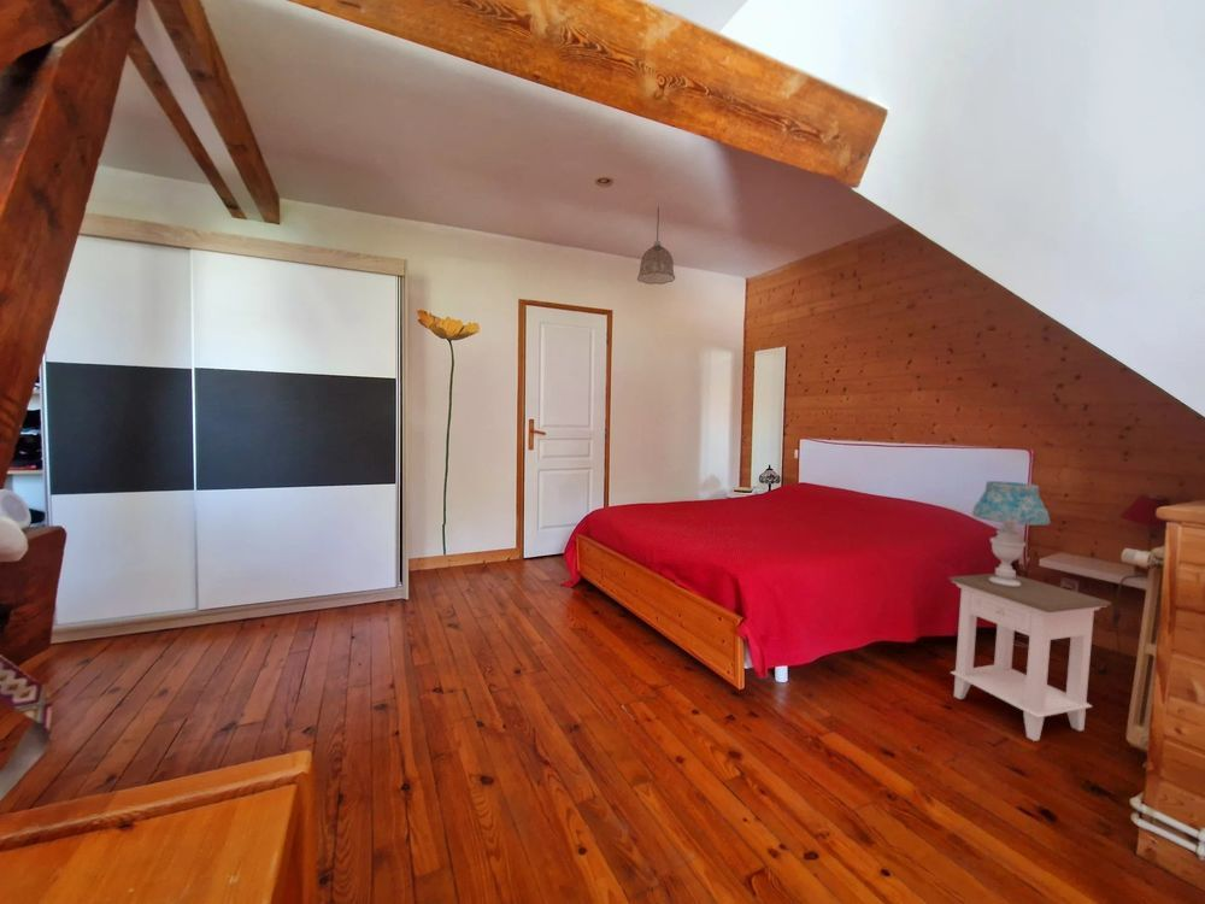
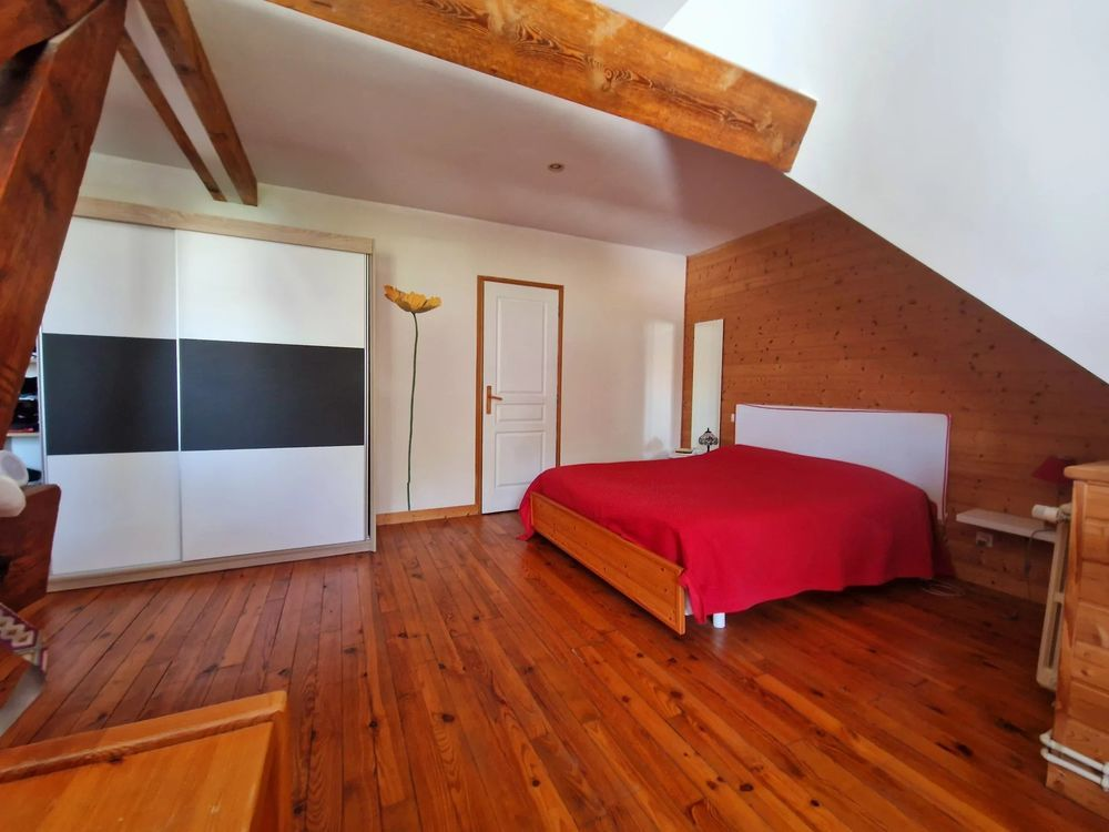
- nightstand (1012, 648)
- table lamp (1007, 533)
- pendant lamp (657, 242)
